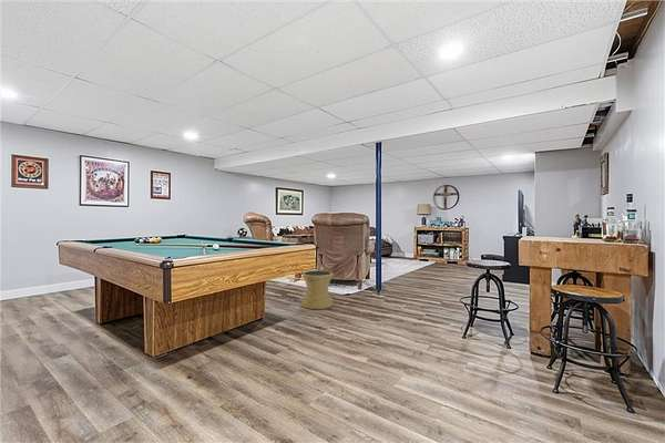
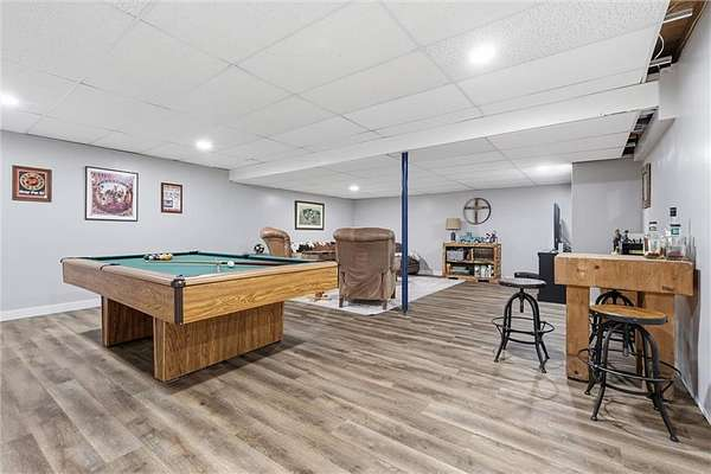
- side table (317, 288)
